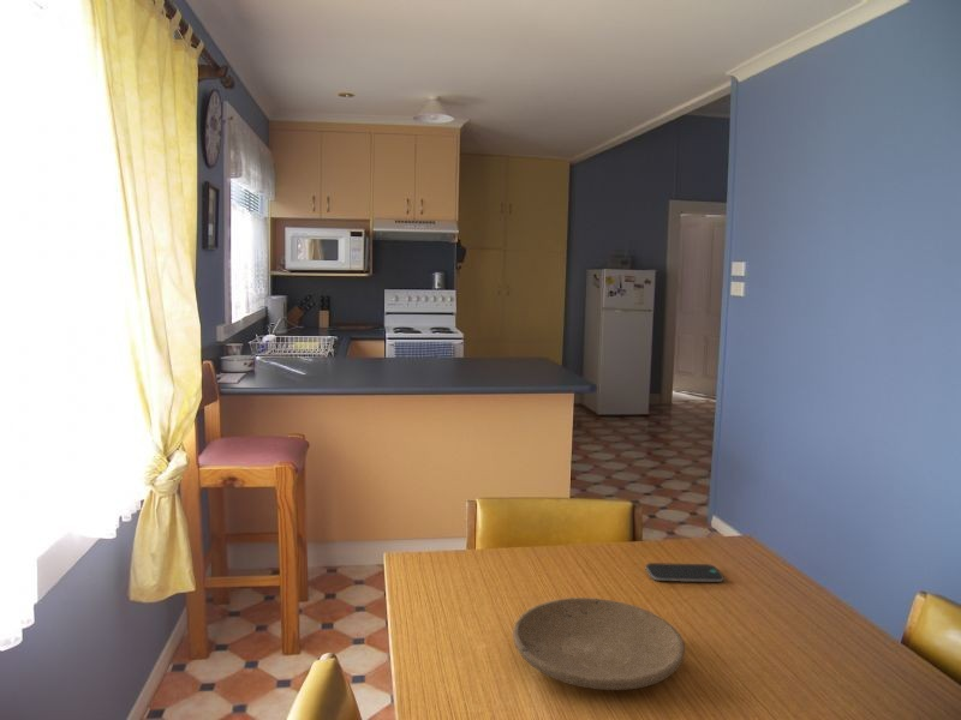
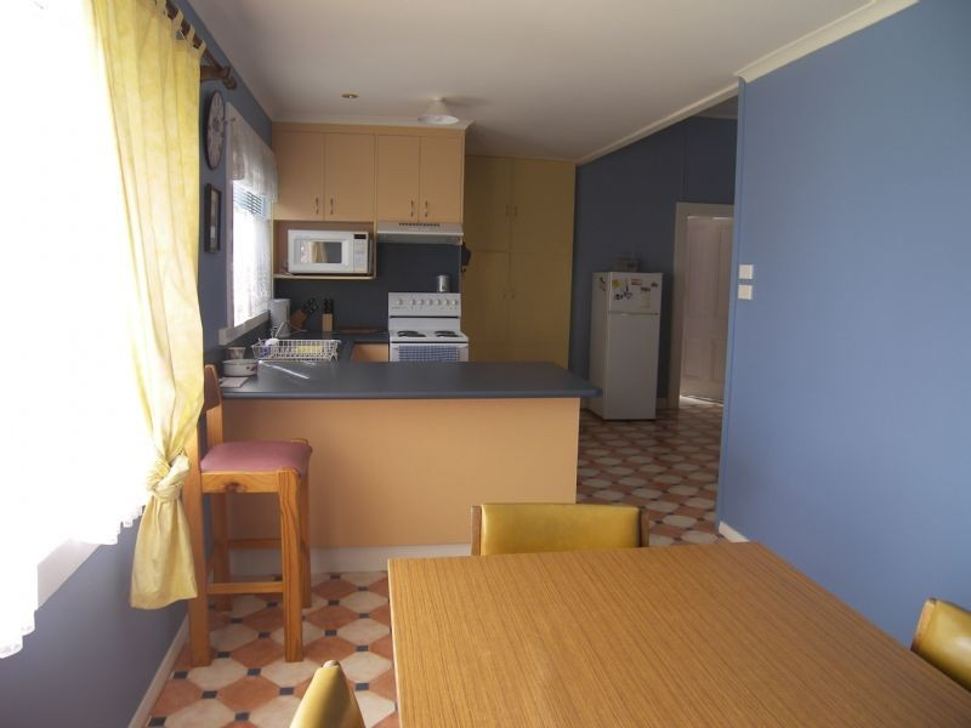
- smartphone (684, 572)
- plate (597, 647)
